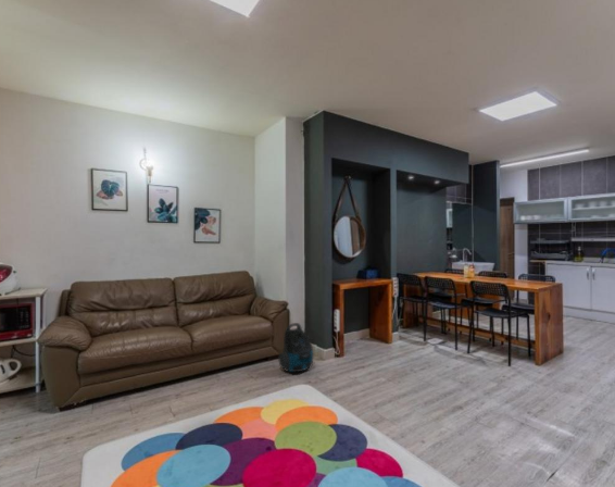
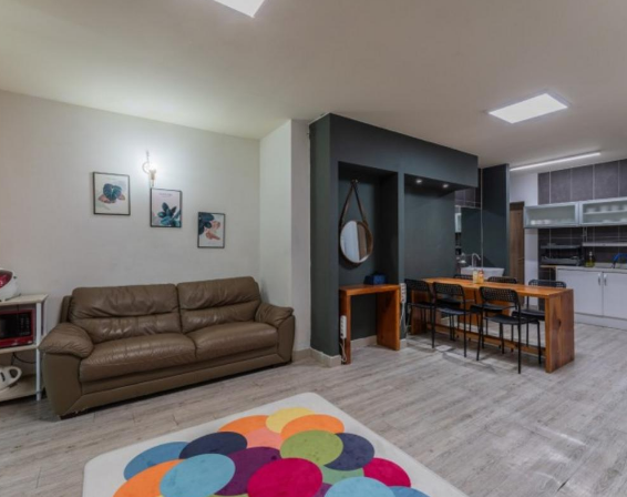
- vacuum cleaner (297, 347)
